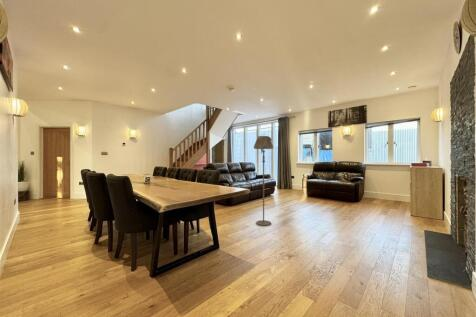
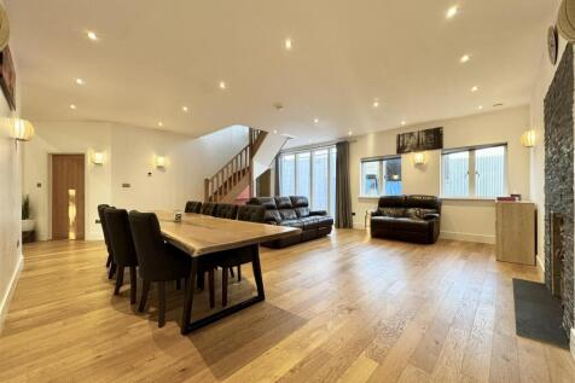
- floor lamp (263, 179)
